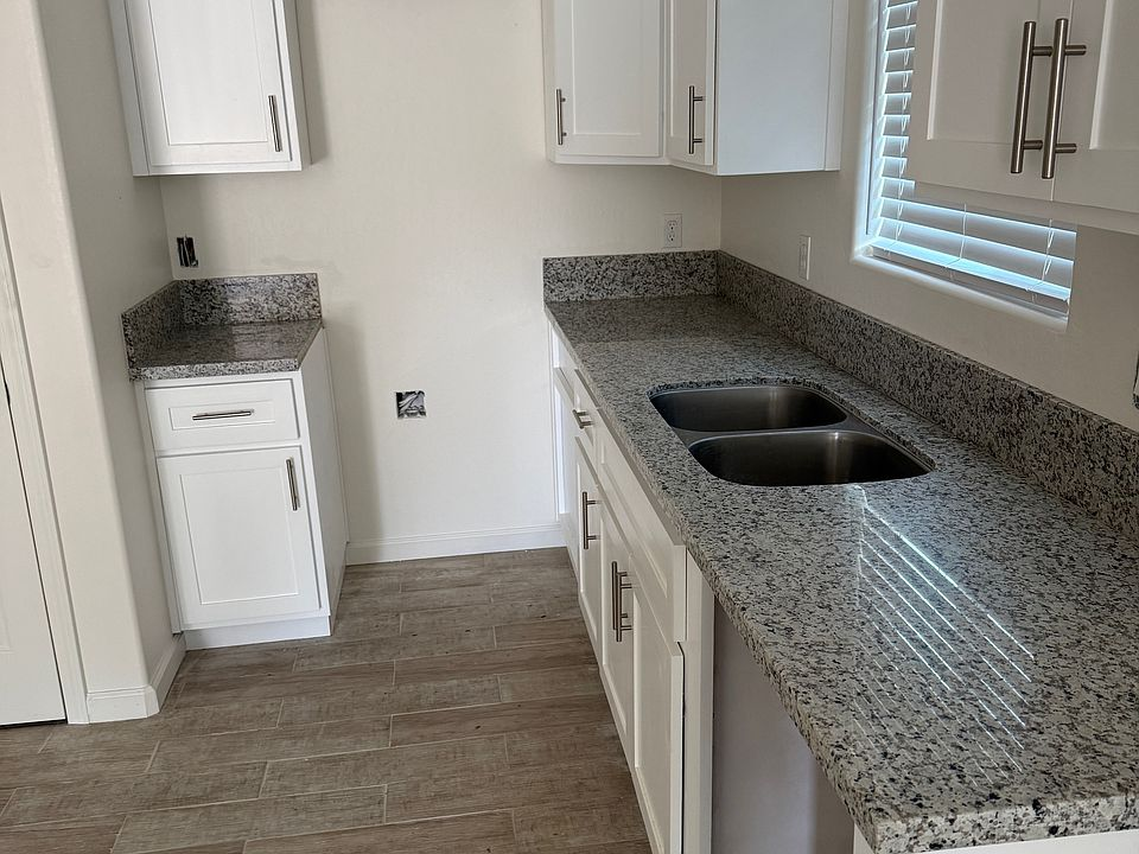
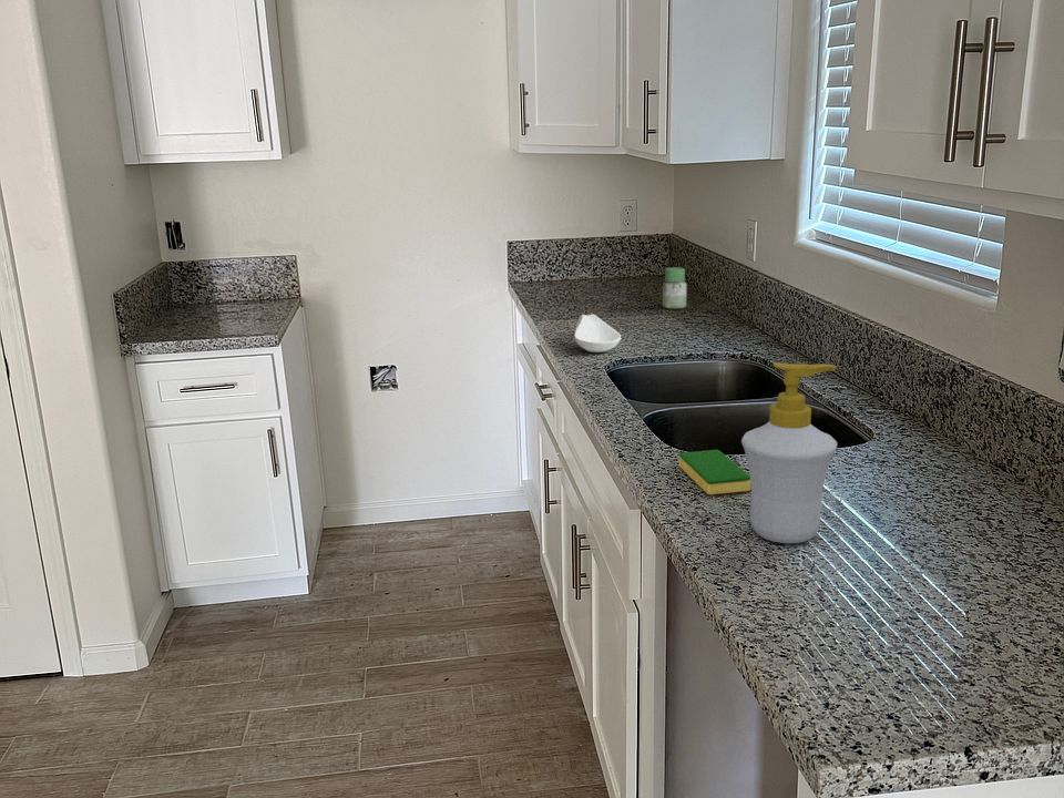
+ jar (674, 287)
+ spoon rest (592, 331)
+ dish sponge (713, 471)
+ soap bottle (788, 450)
